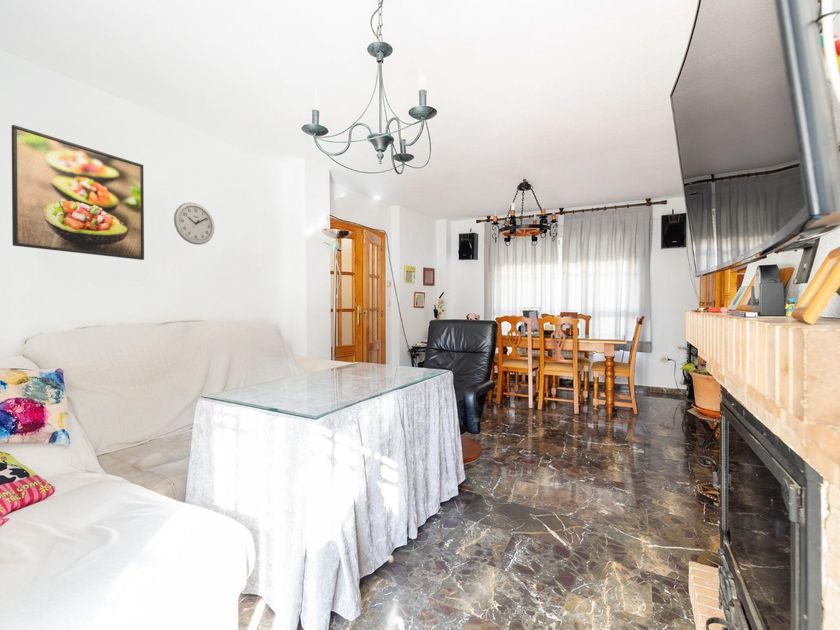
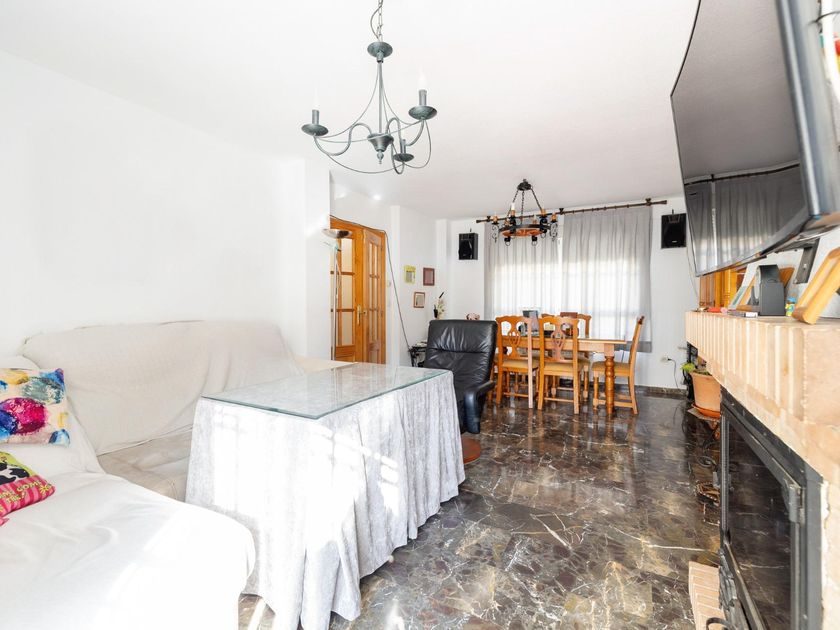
- wall clock (195, 223)
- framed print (85, 200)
